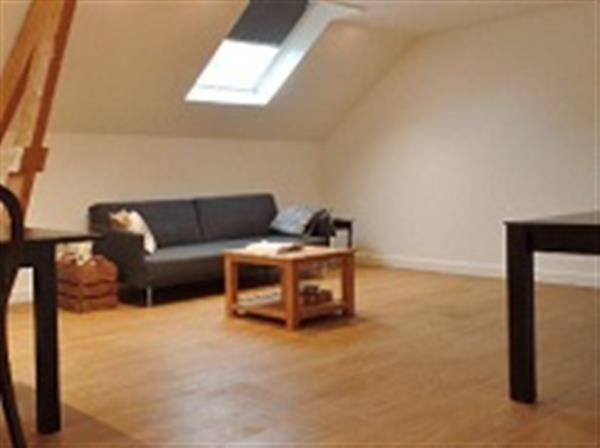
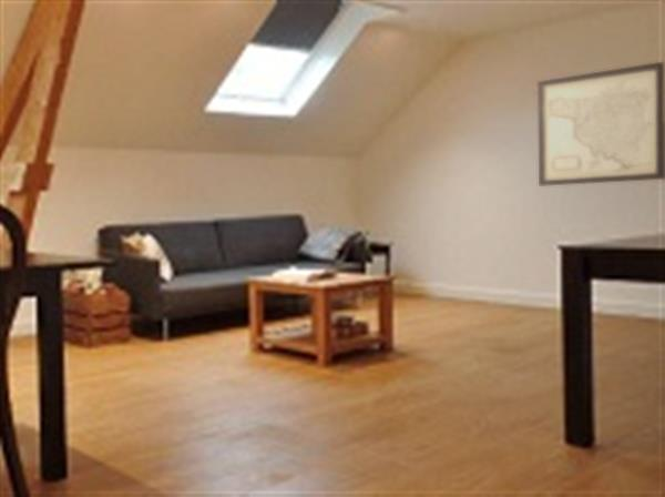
+ wall art (597, 128)
